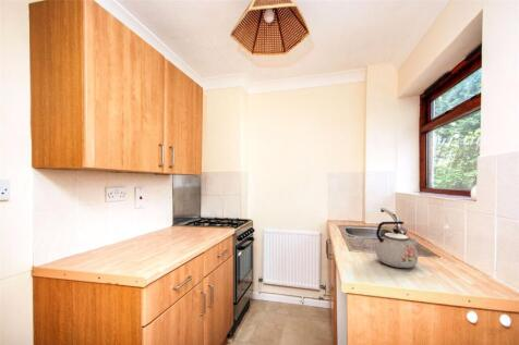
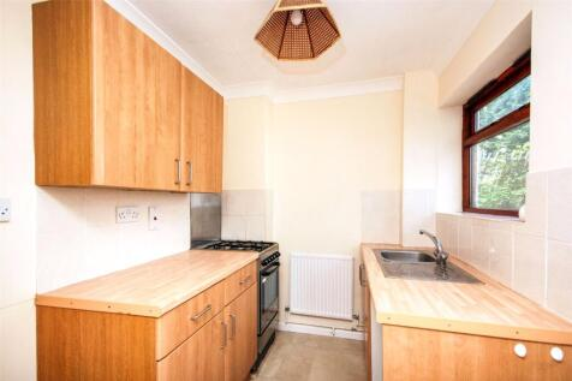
- kettle (396, 242)
